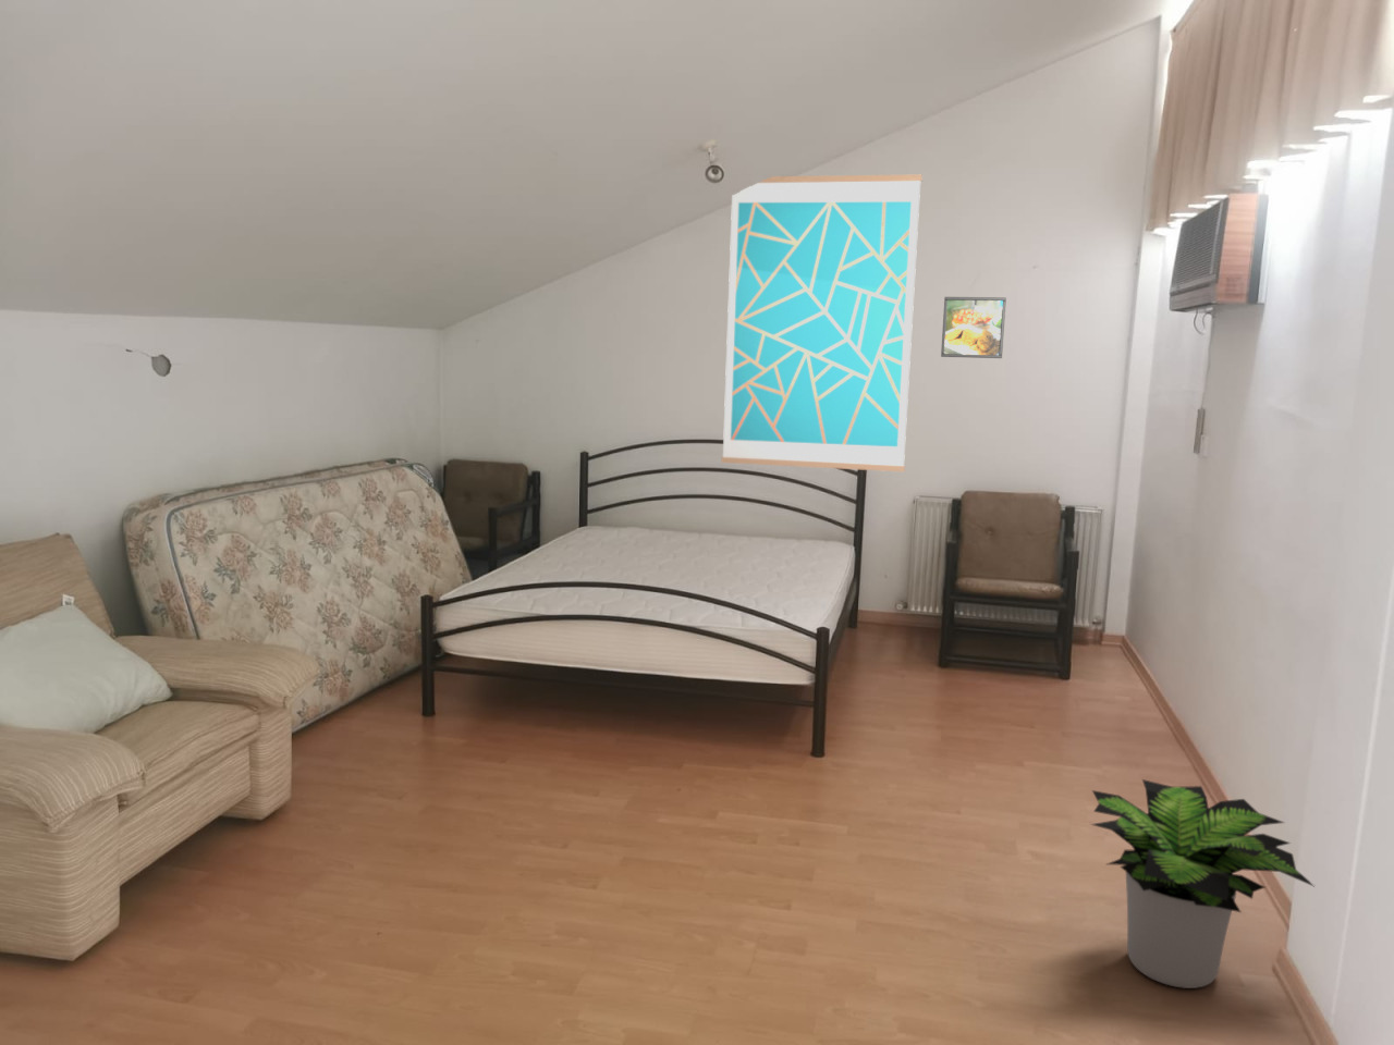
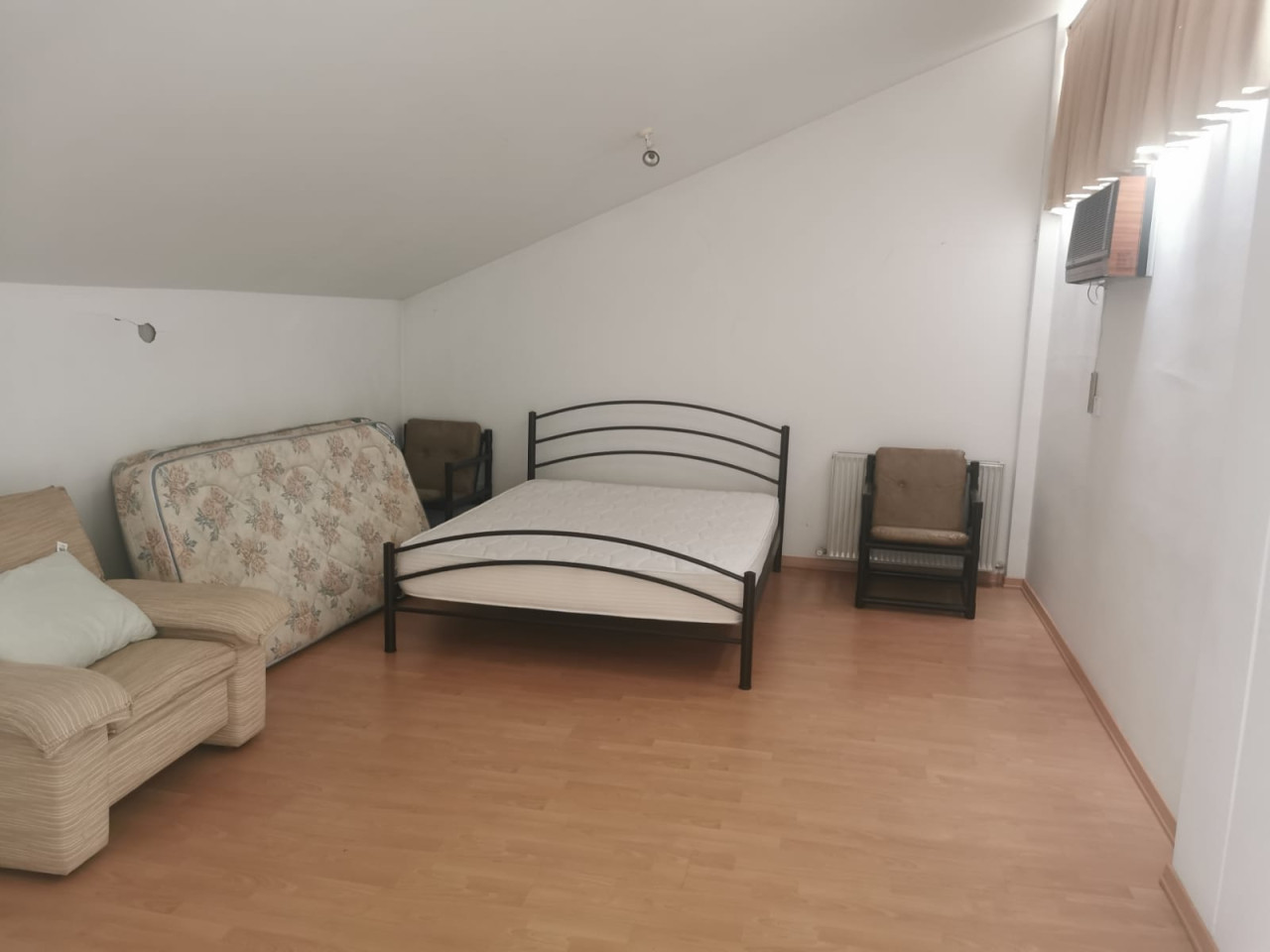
- wall art (818, 324)
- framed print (973, 327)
- potted plant (1191, 897)
